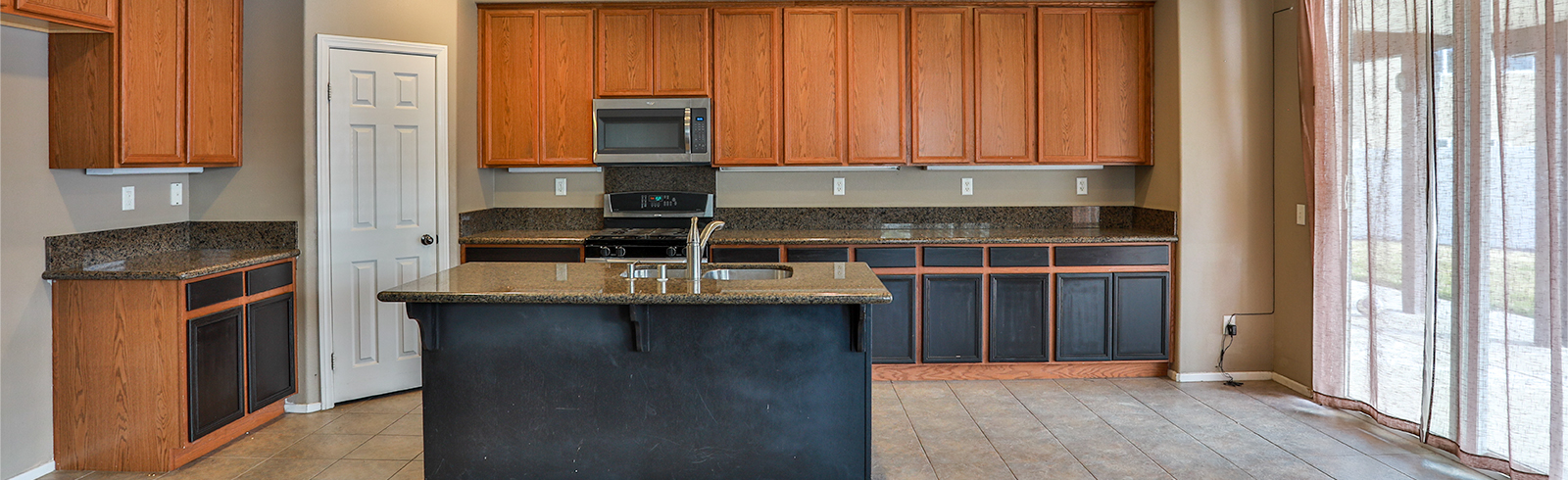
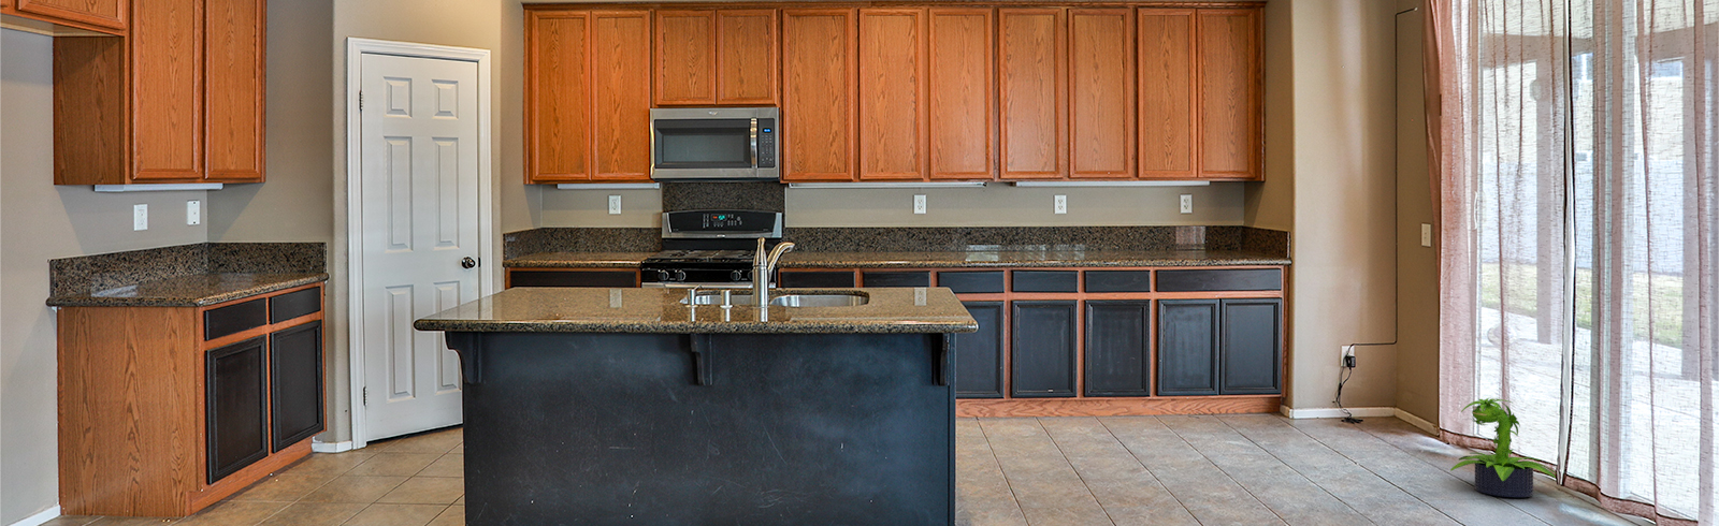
+ potted plant (1502, 445)
